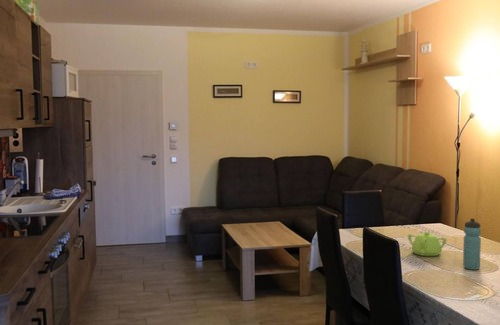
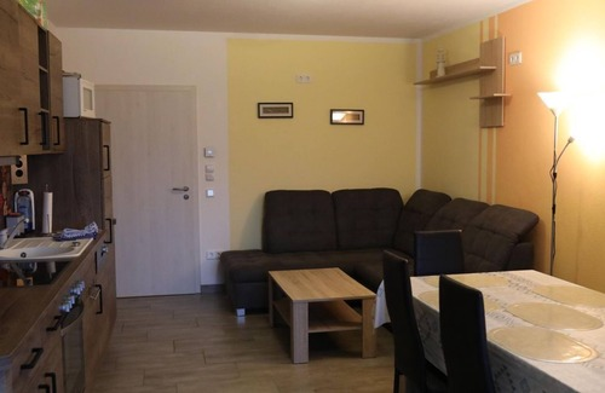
- teapot (426, 242)
- water bottle (472, 243)
